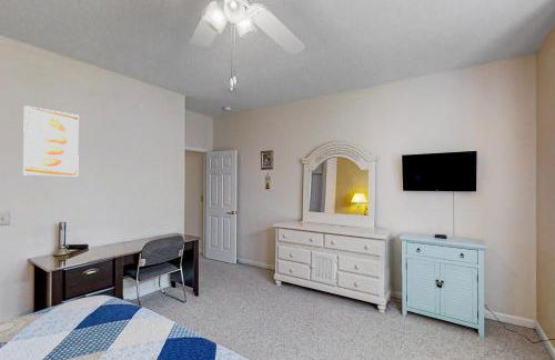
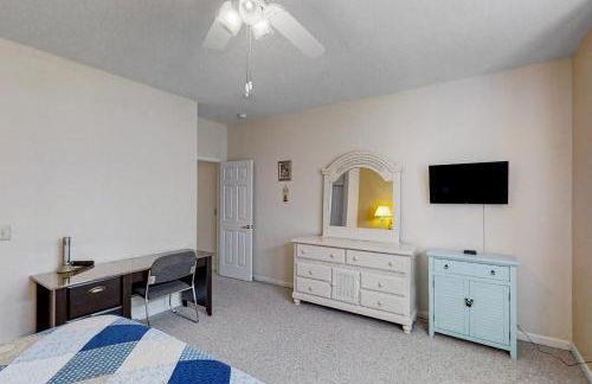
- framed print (52, 142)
